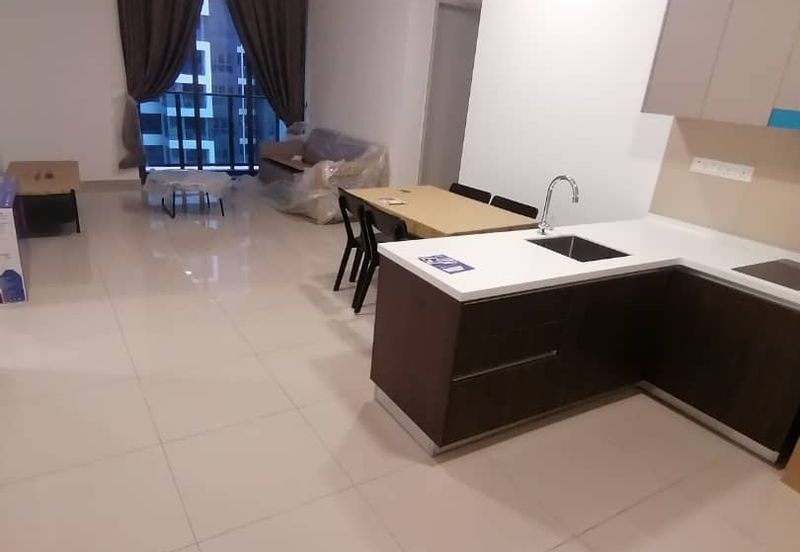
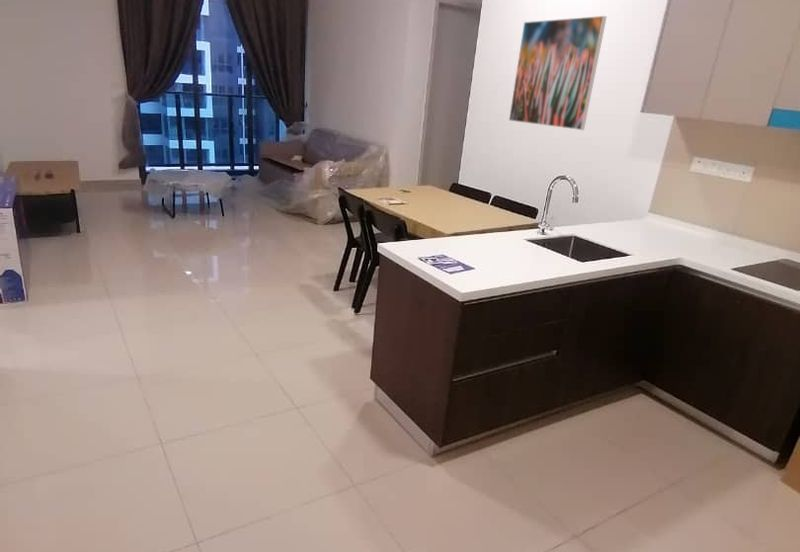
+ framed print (552, 73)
